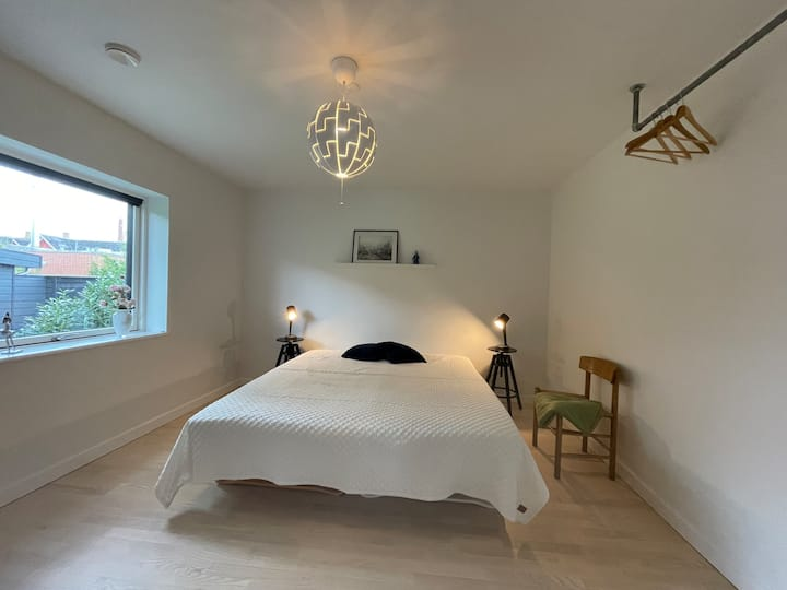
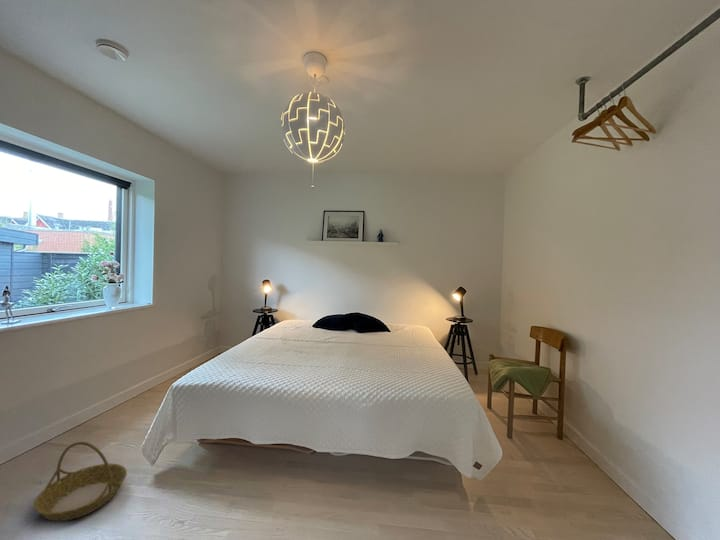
+ basket (84, 471)
